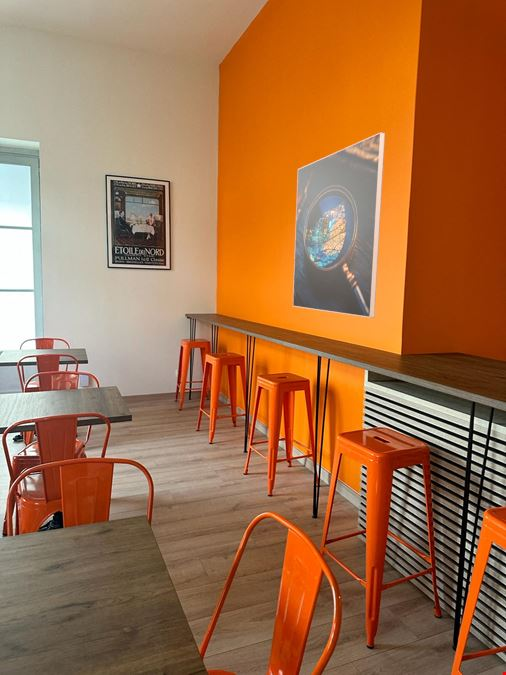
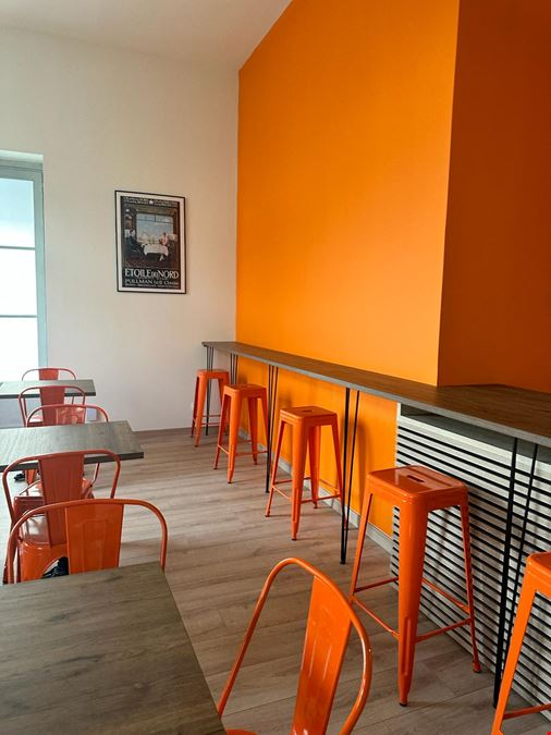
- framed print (331, 234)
